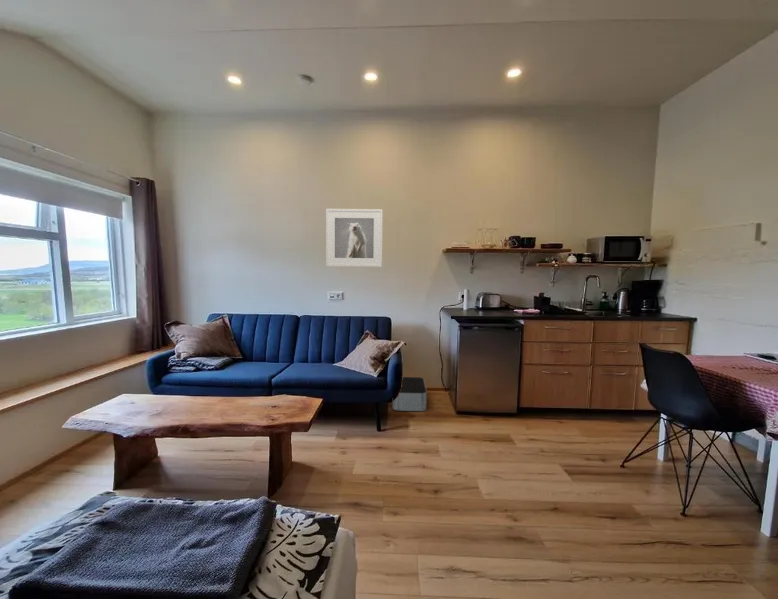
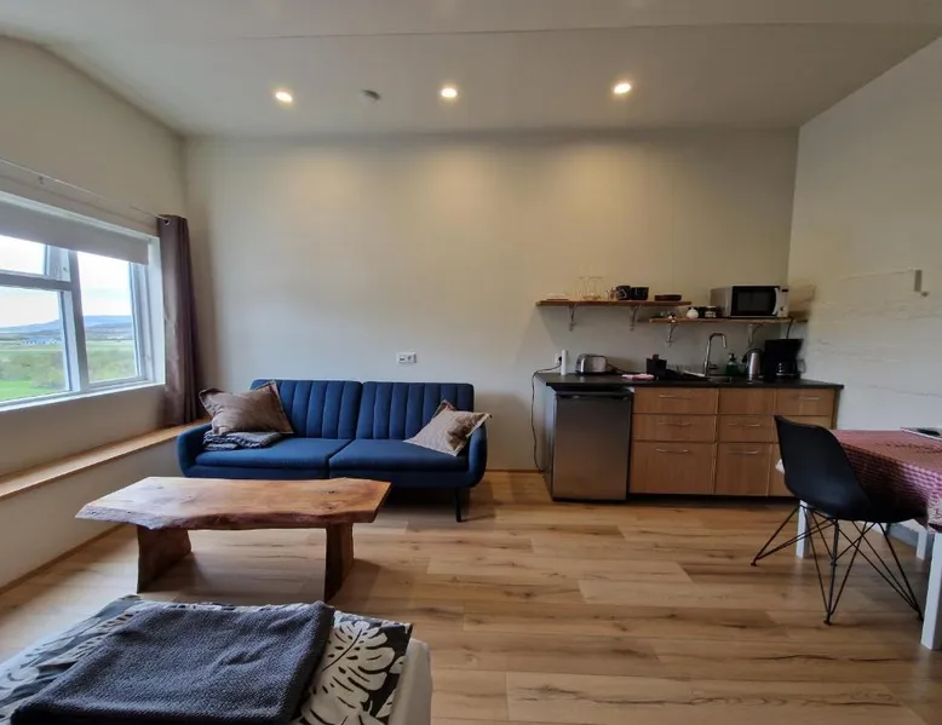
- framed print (354, 238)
- storage bin (408, 392)
